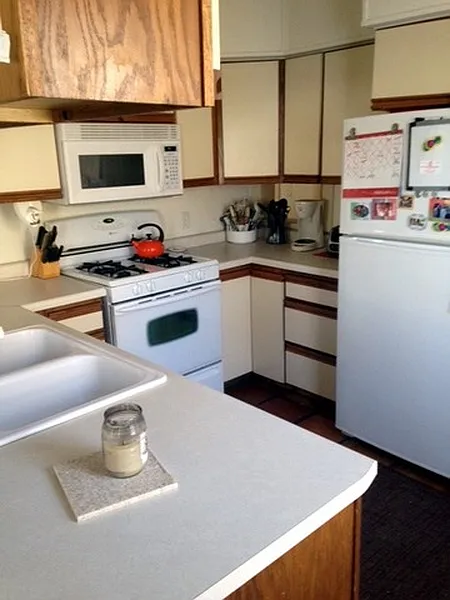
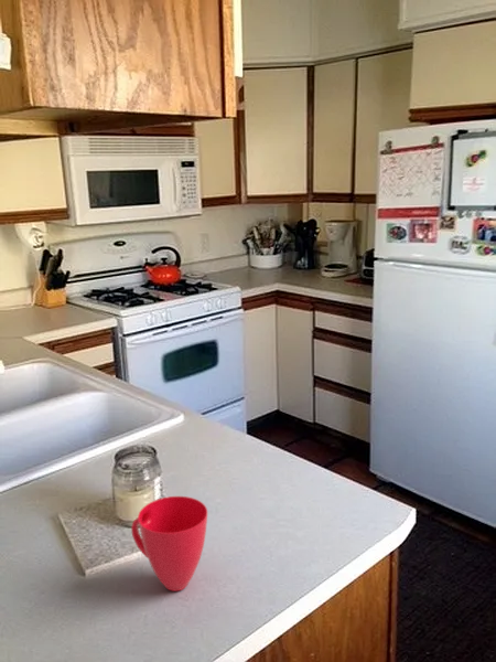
+ mug (168, 547)
